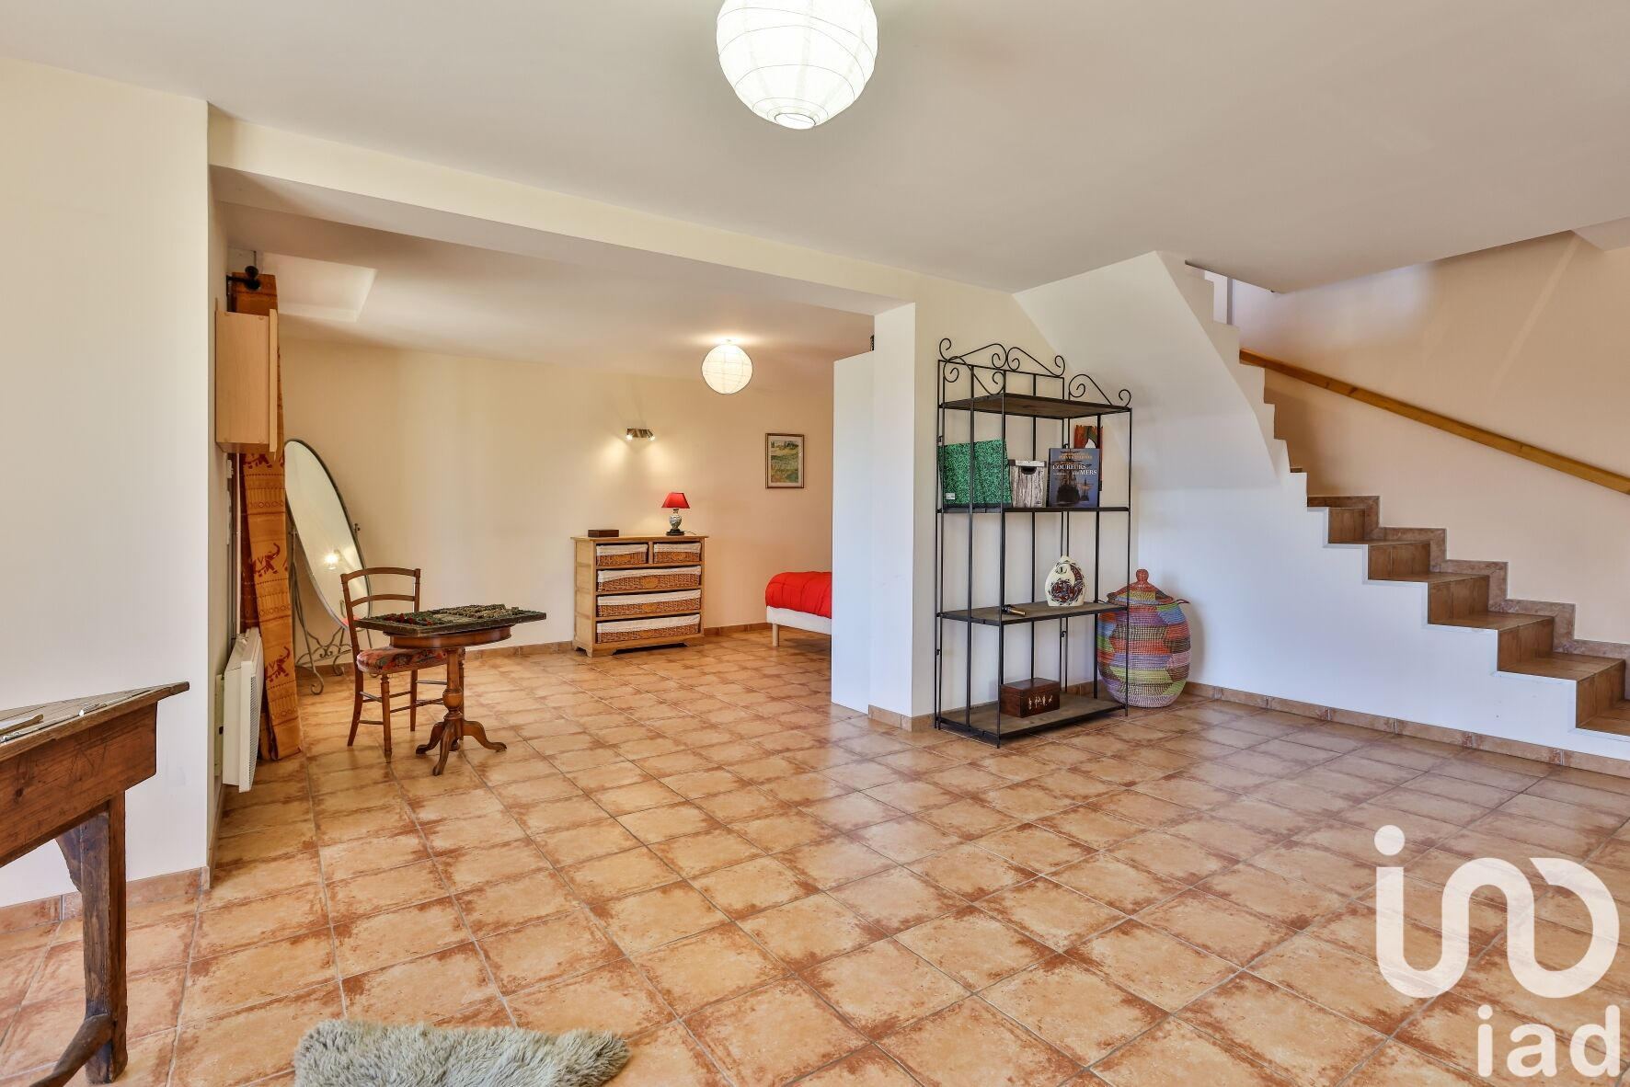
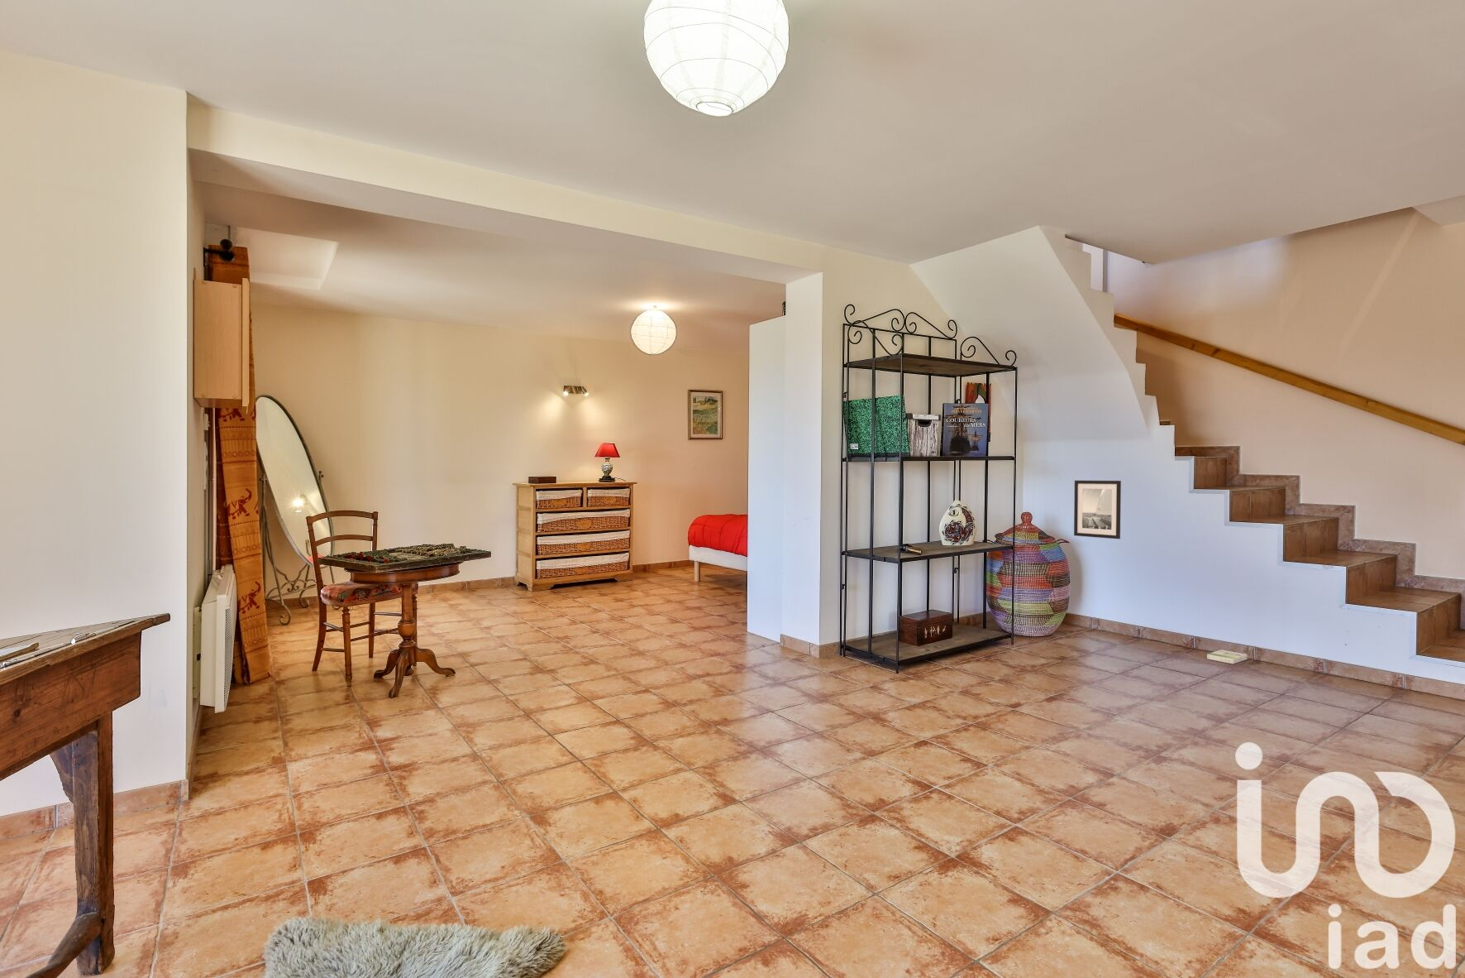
+ wall art (1096, 509)
+ box (1227, 656)
